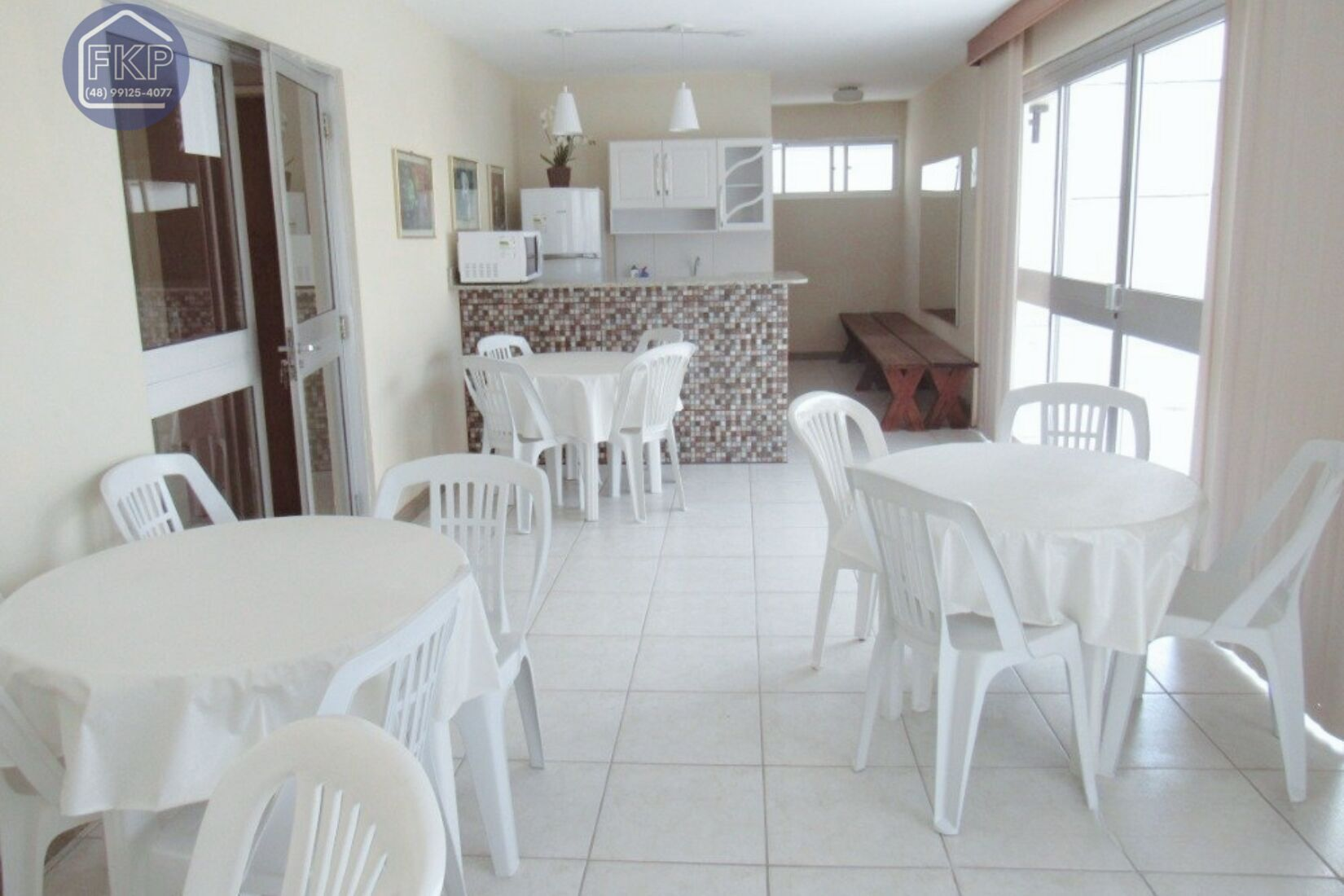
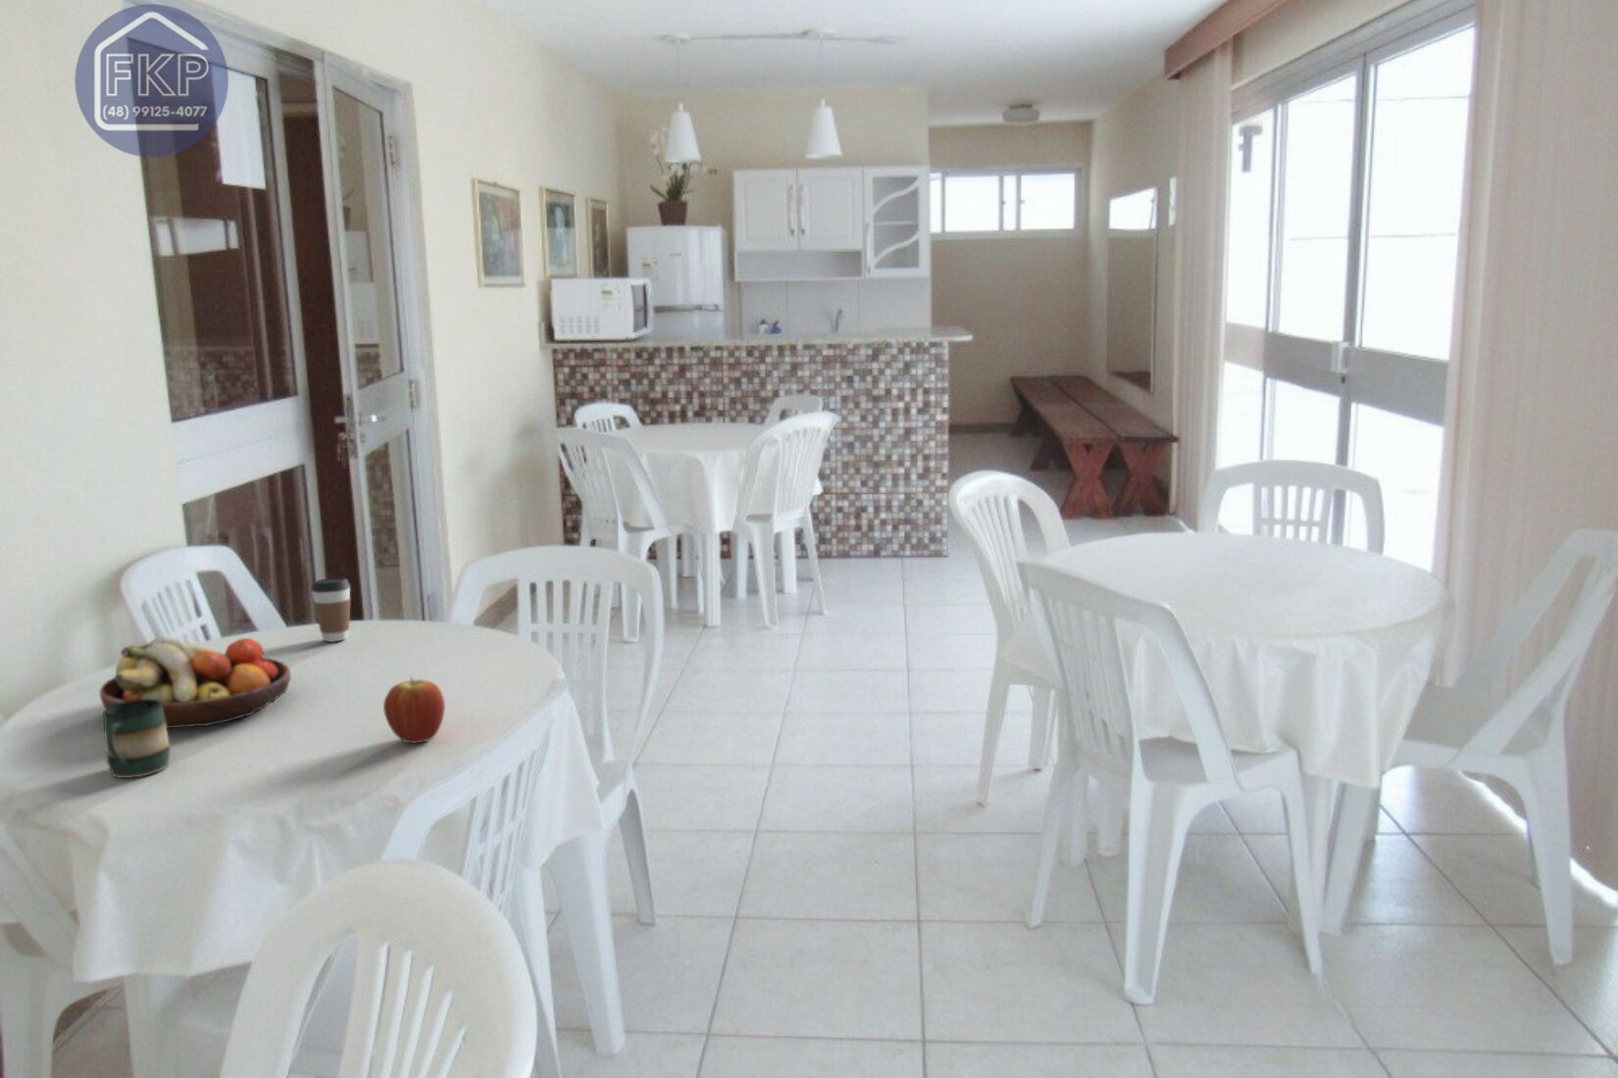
+ mug (130, 742)
+ fruit bowl (196, 673)
+ fruit (415, 707)
+ coffee cup (332, 609)
